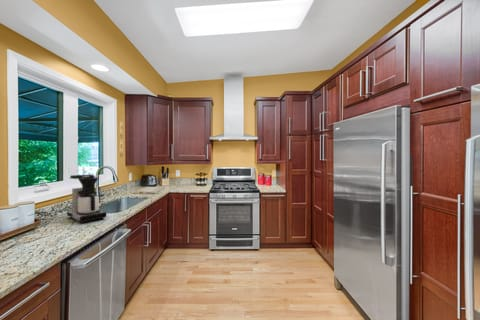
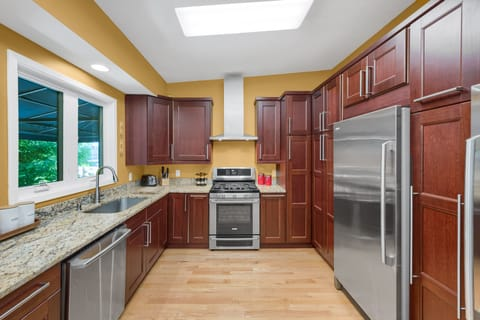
- coffee maker (86, 196)
